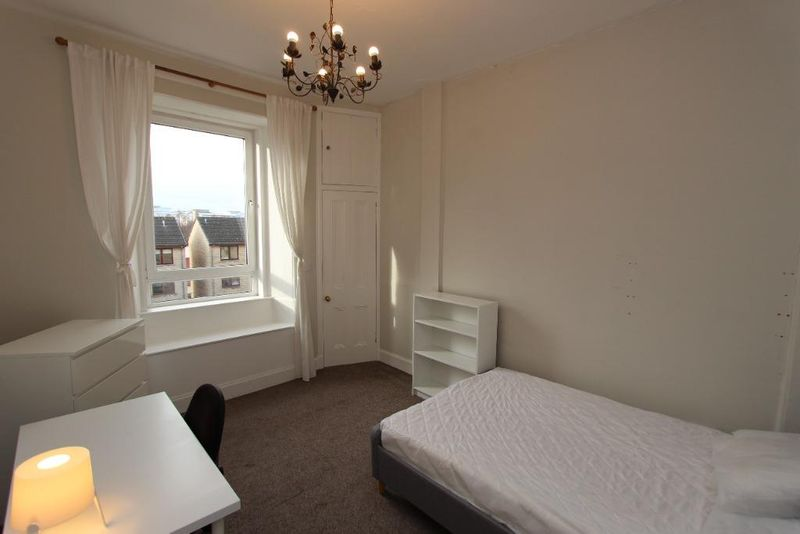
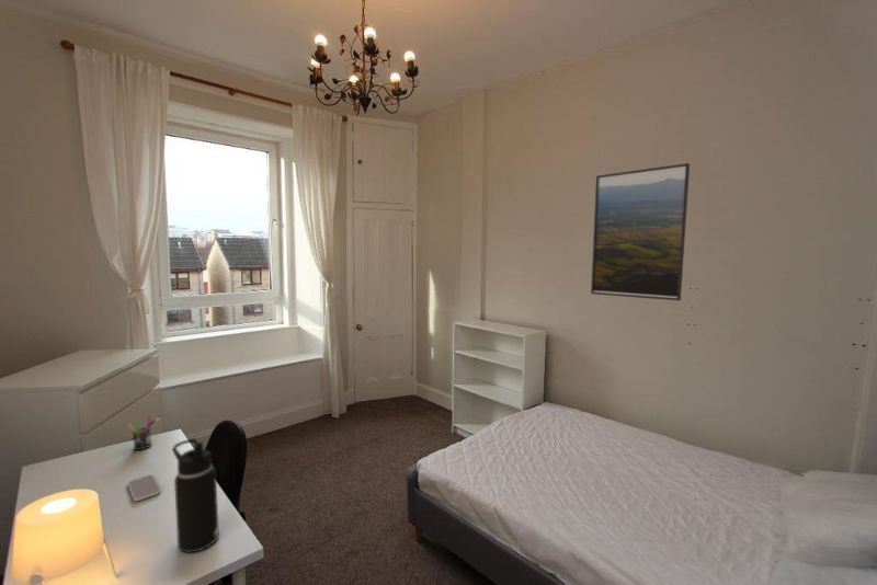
+ water bottle (194, 489)
+ smartphone (144, 486)
+ pen holder (141, 432)
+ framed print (636, 234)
